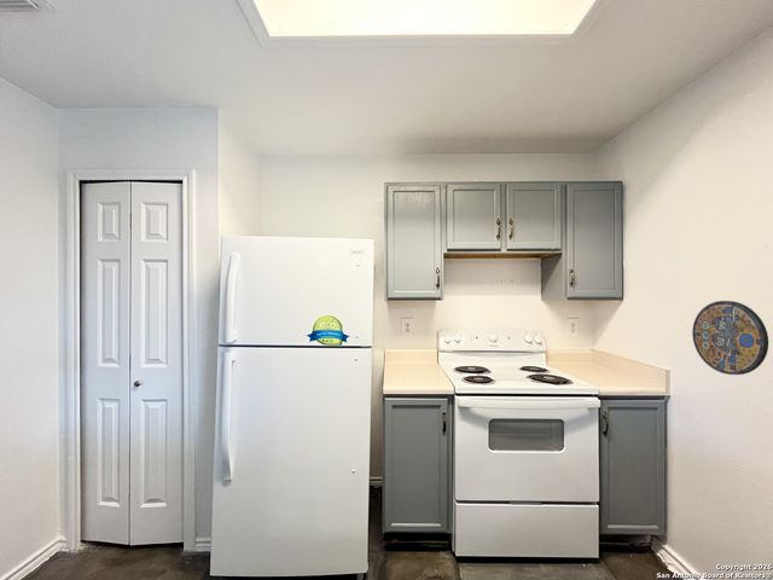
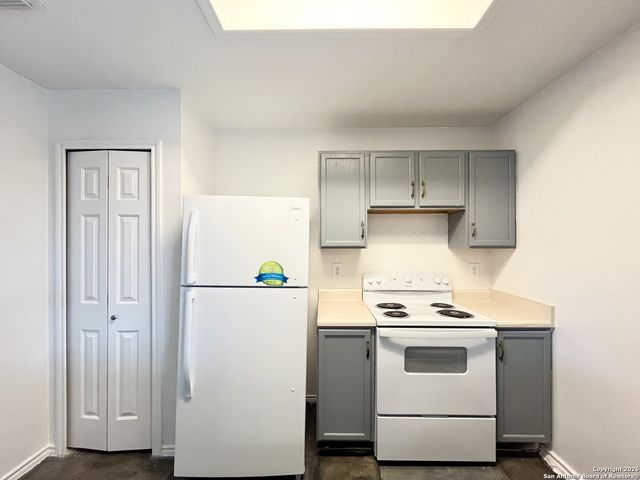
- manhole cover (726, 337)
